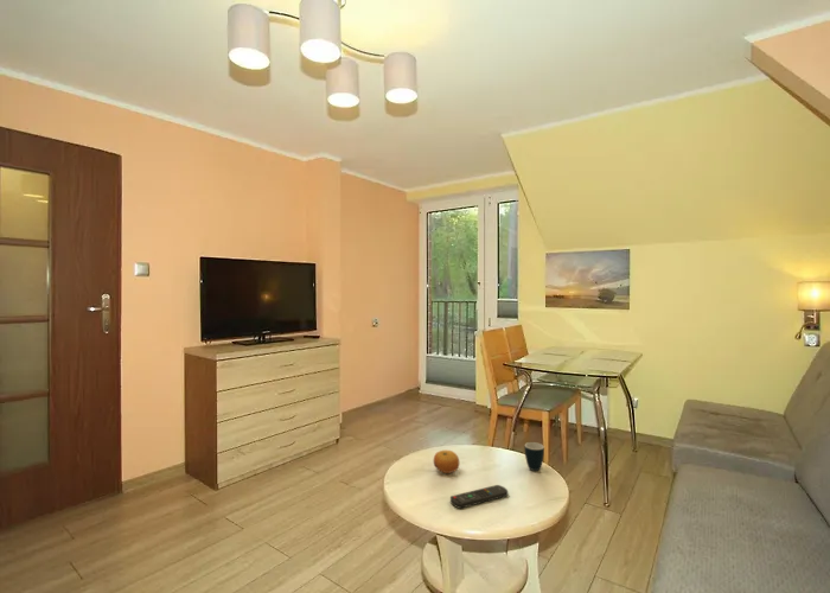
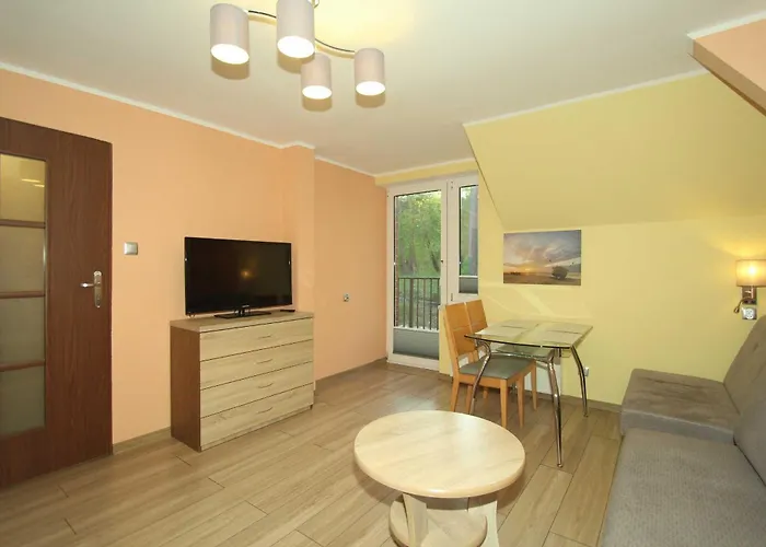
- remote control (479, 496)
- mug (534, 455)
- fruit (446, 461)
